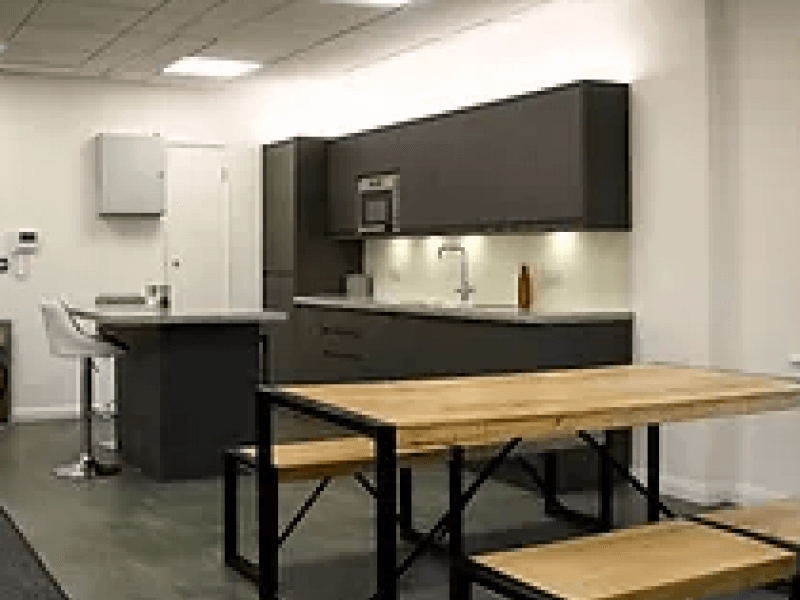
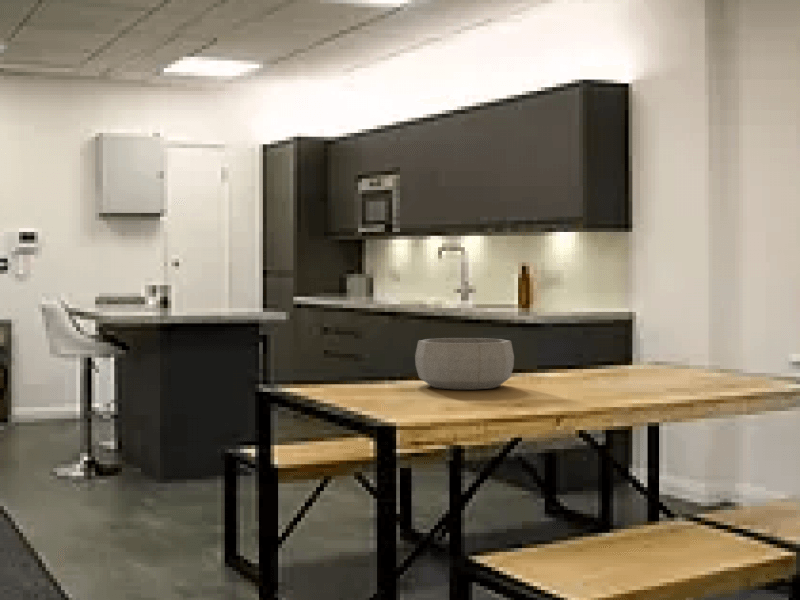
+ decorative bowl (464, 363)
